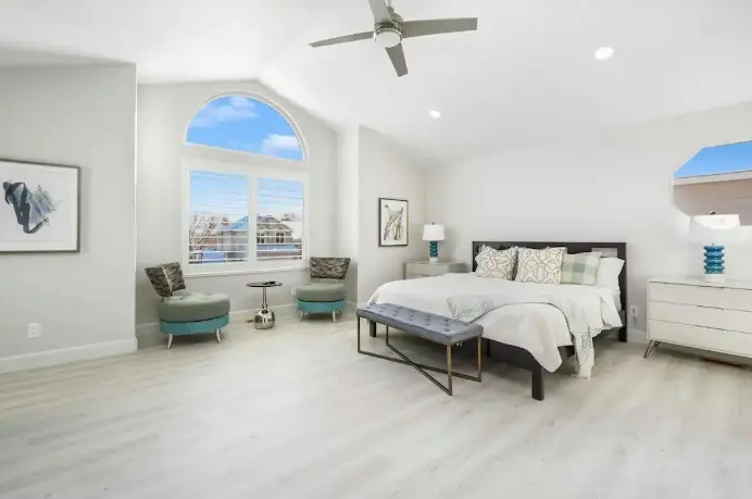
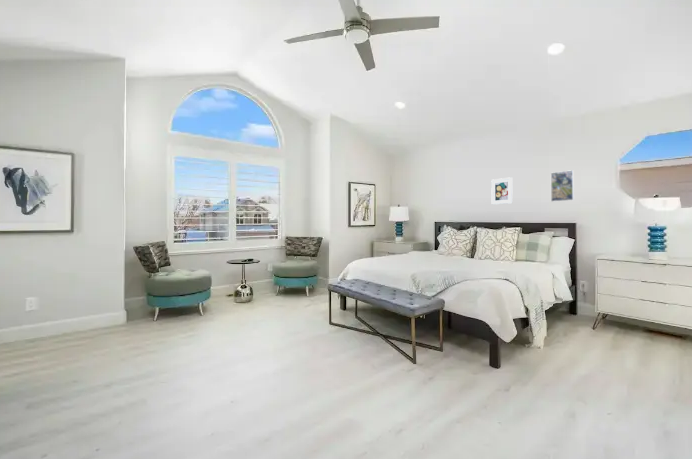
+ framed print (562, 186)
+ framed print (501, 191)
